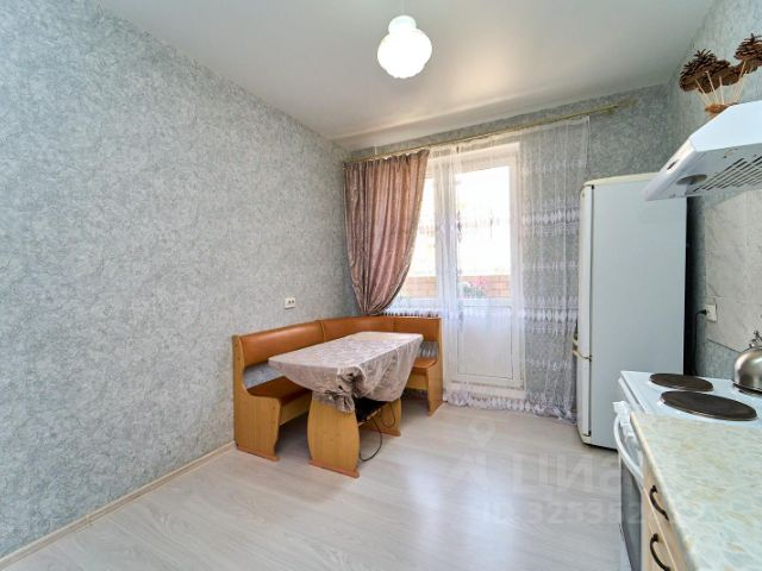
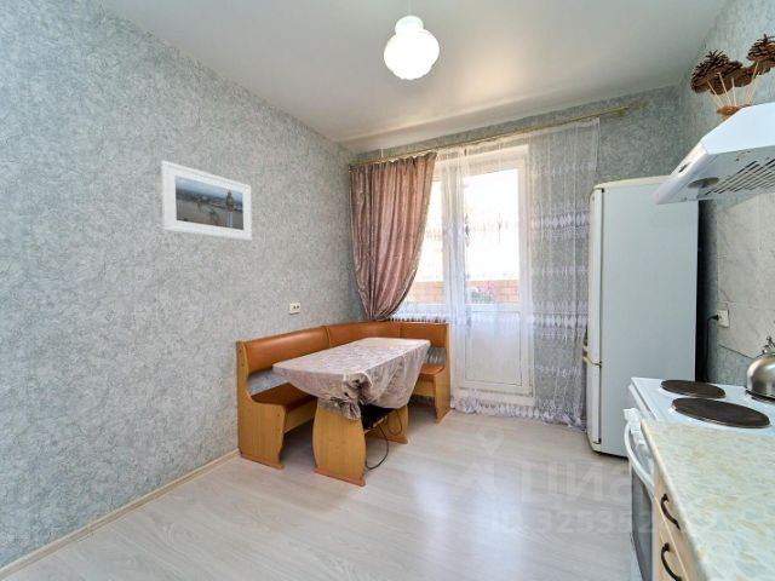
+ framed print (212, 205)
